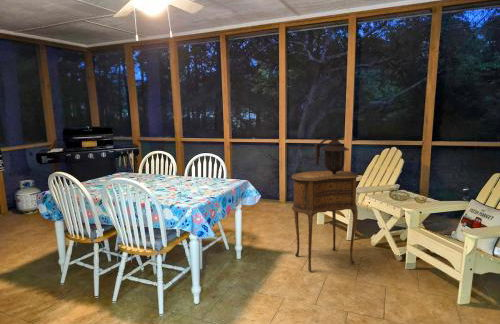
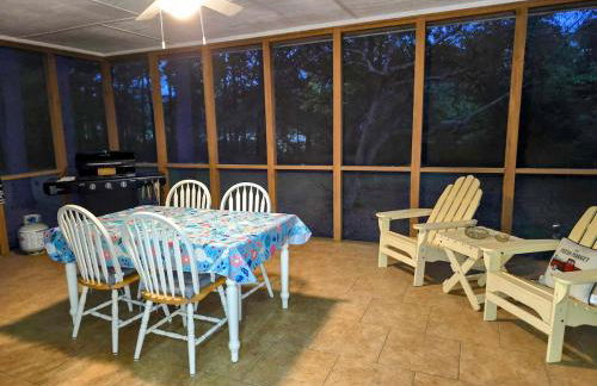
- side table (323, 211)
- lantern (331, 156)
